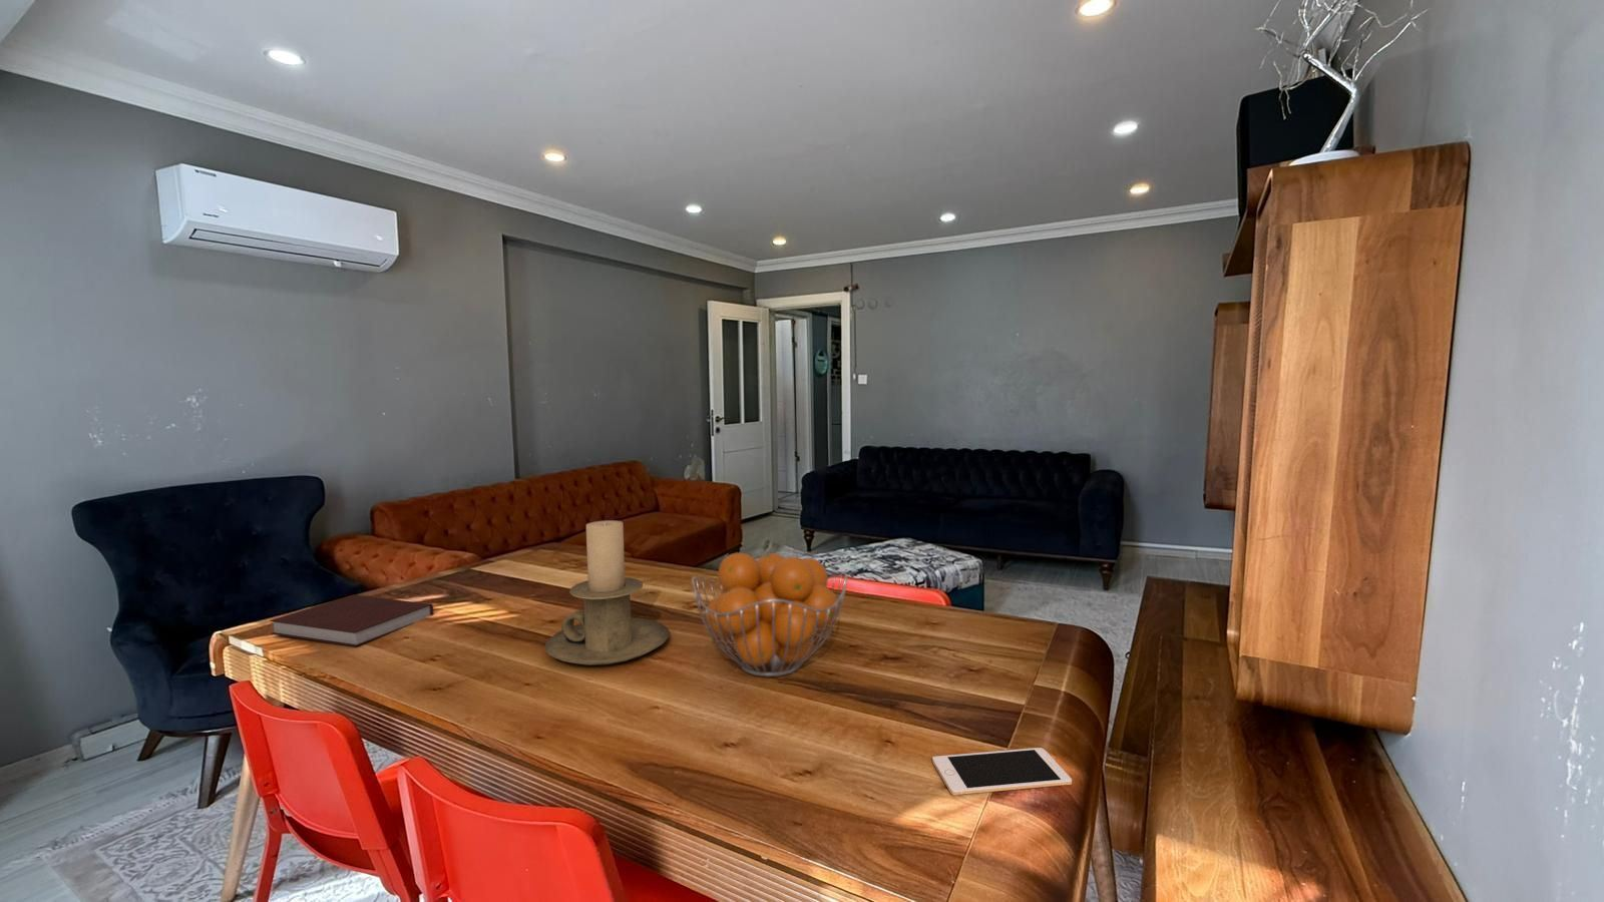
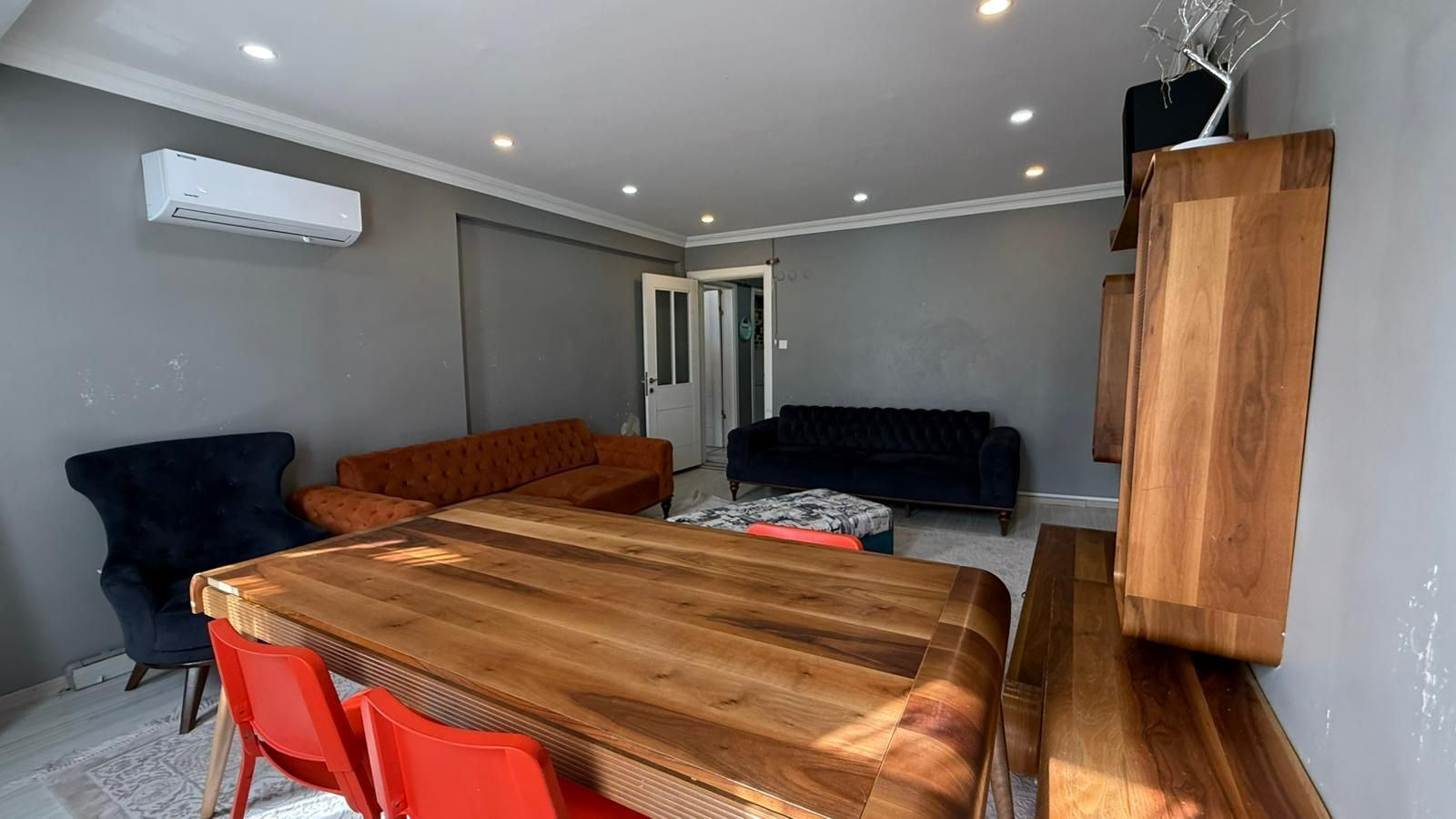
- fruit basket (770, 608)
- candle holder (607, 585)
- notebook (354, 618)
- cell phone (999, 770)
